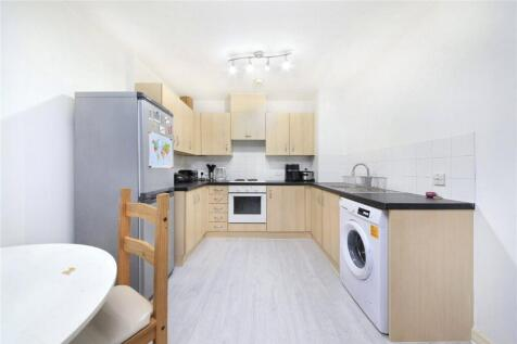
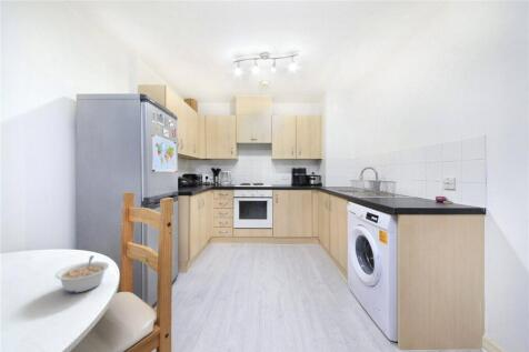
+ legume (82, 275)
